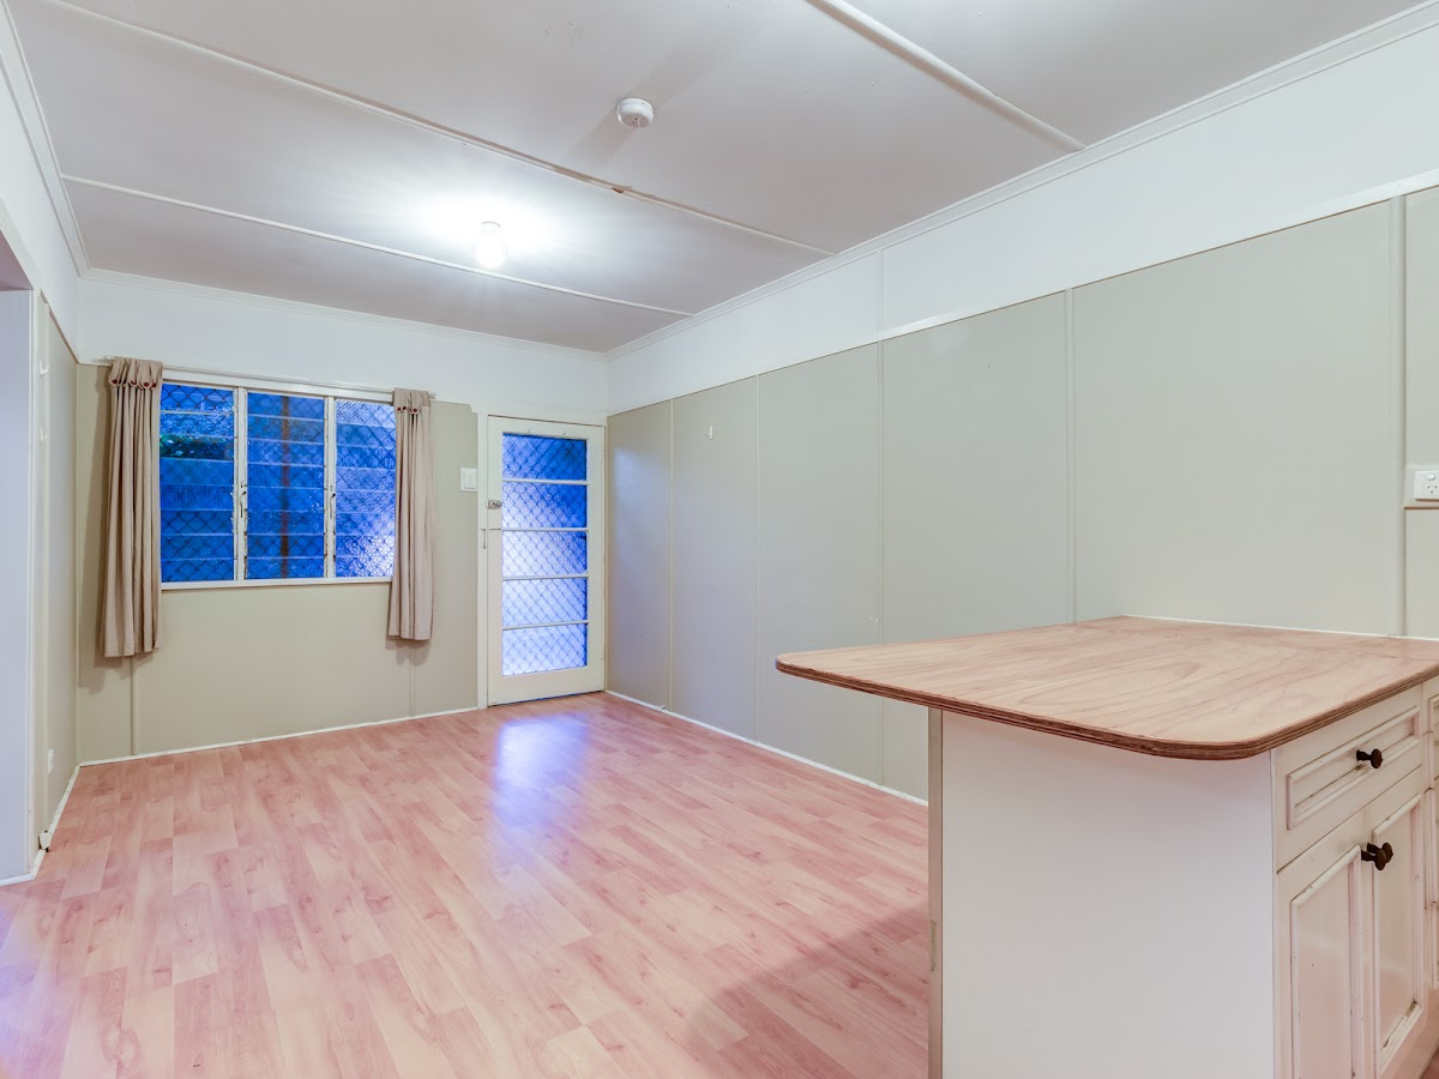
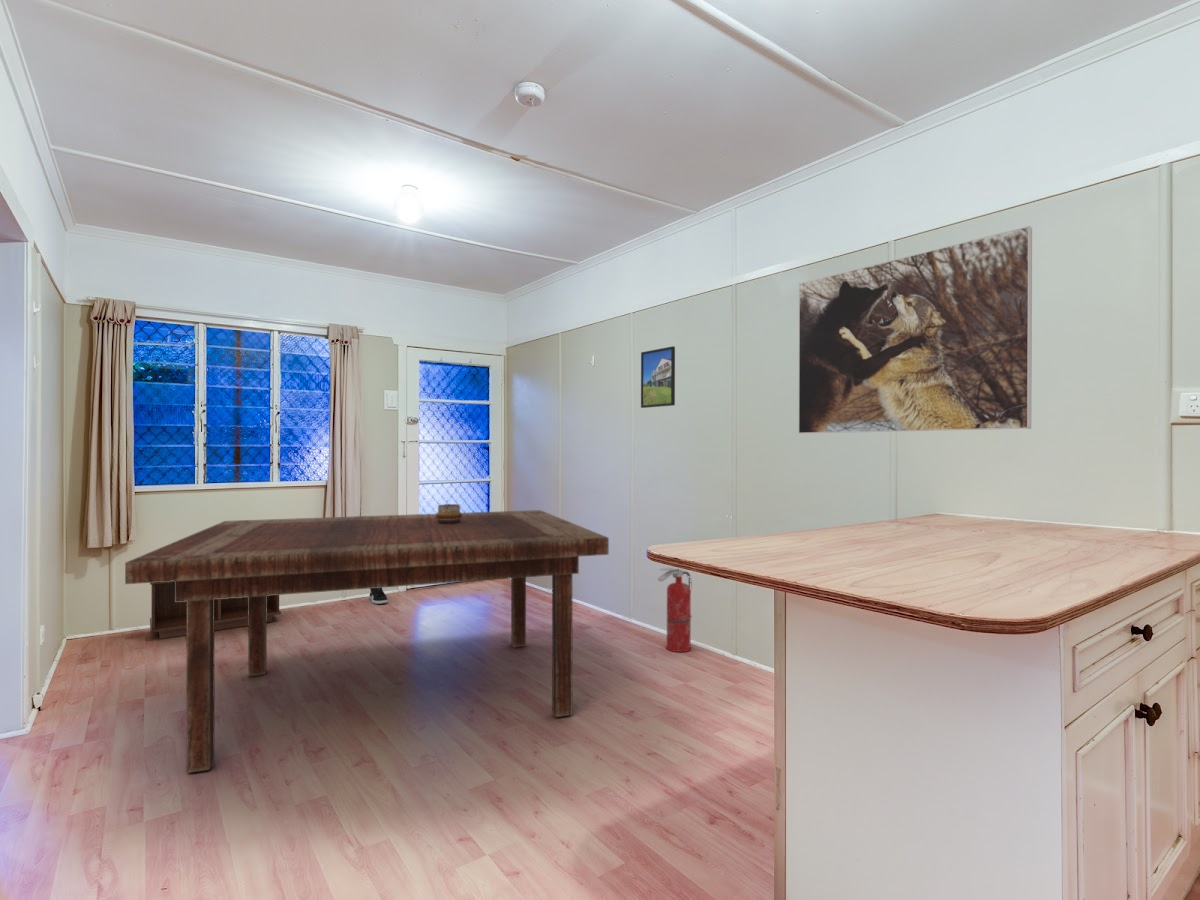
+ sneaker (377, 590)
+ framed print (898, 345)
+ bench (216, 599)
+ fire extinguisher (676, 607)
+ decorative bowl (449, 513)
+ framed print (657, 378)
+ dining table (395, 586)
